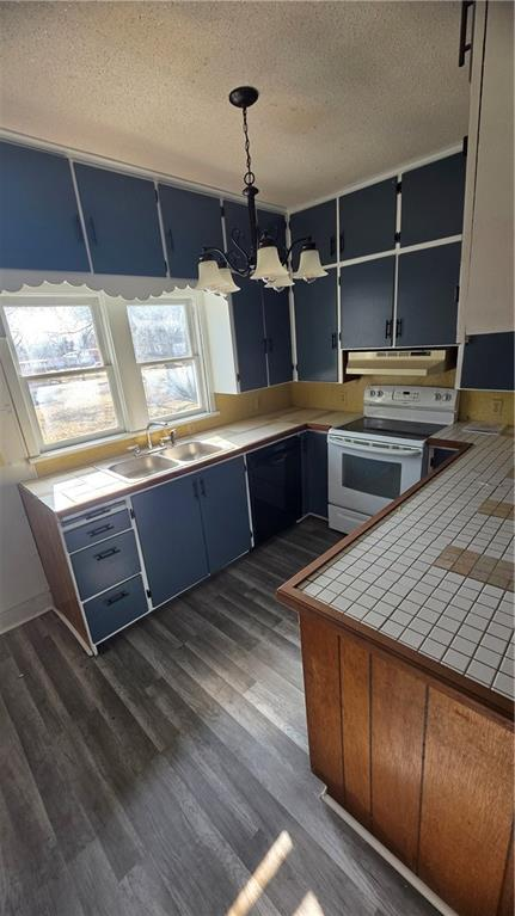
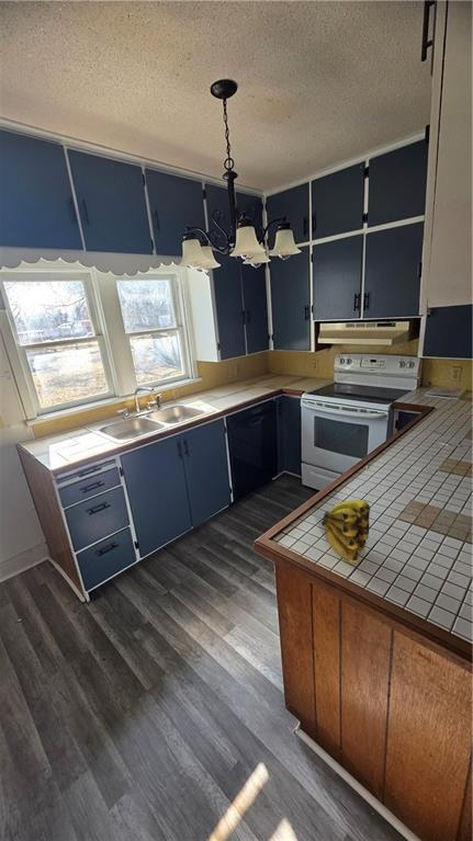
+ banana (342, 525)
